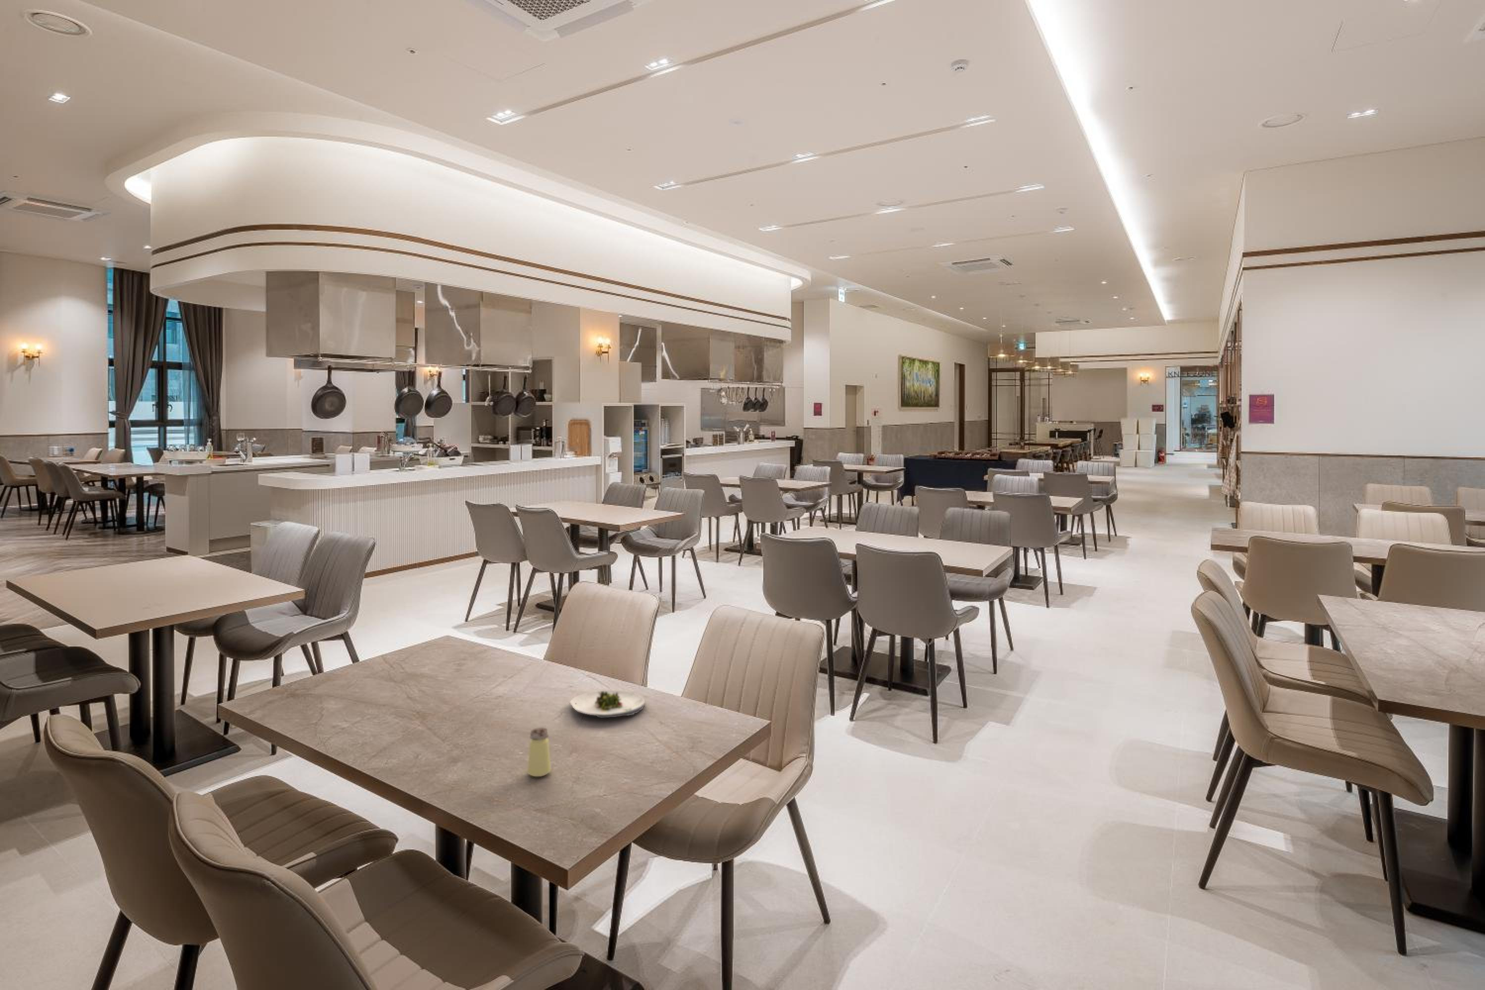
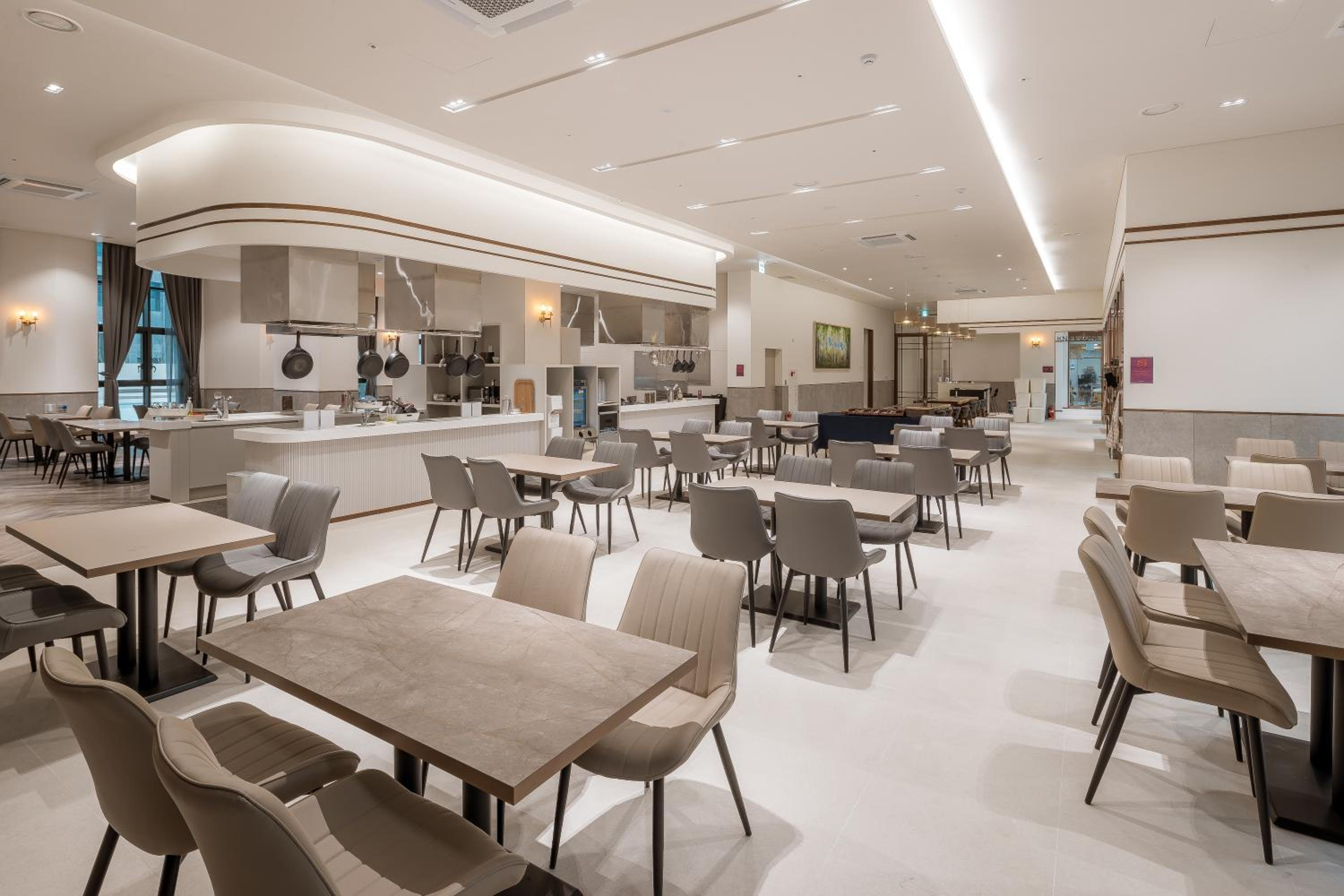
- salad plate (609, 698)
- saltshaker (539, 750)
